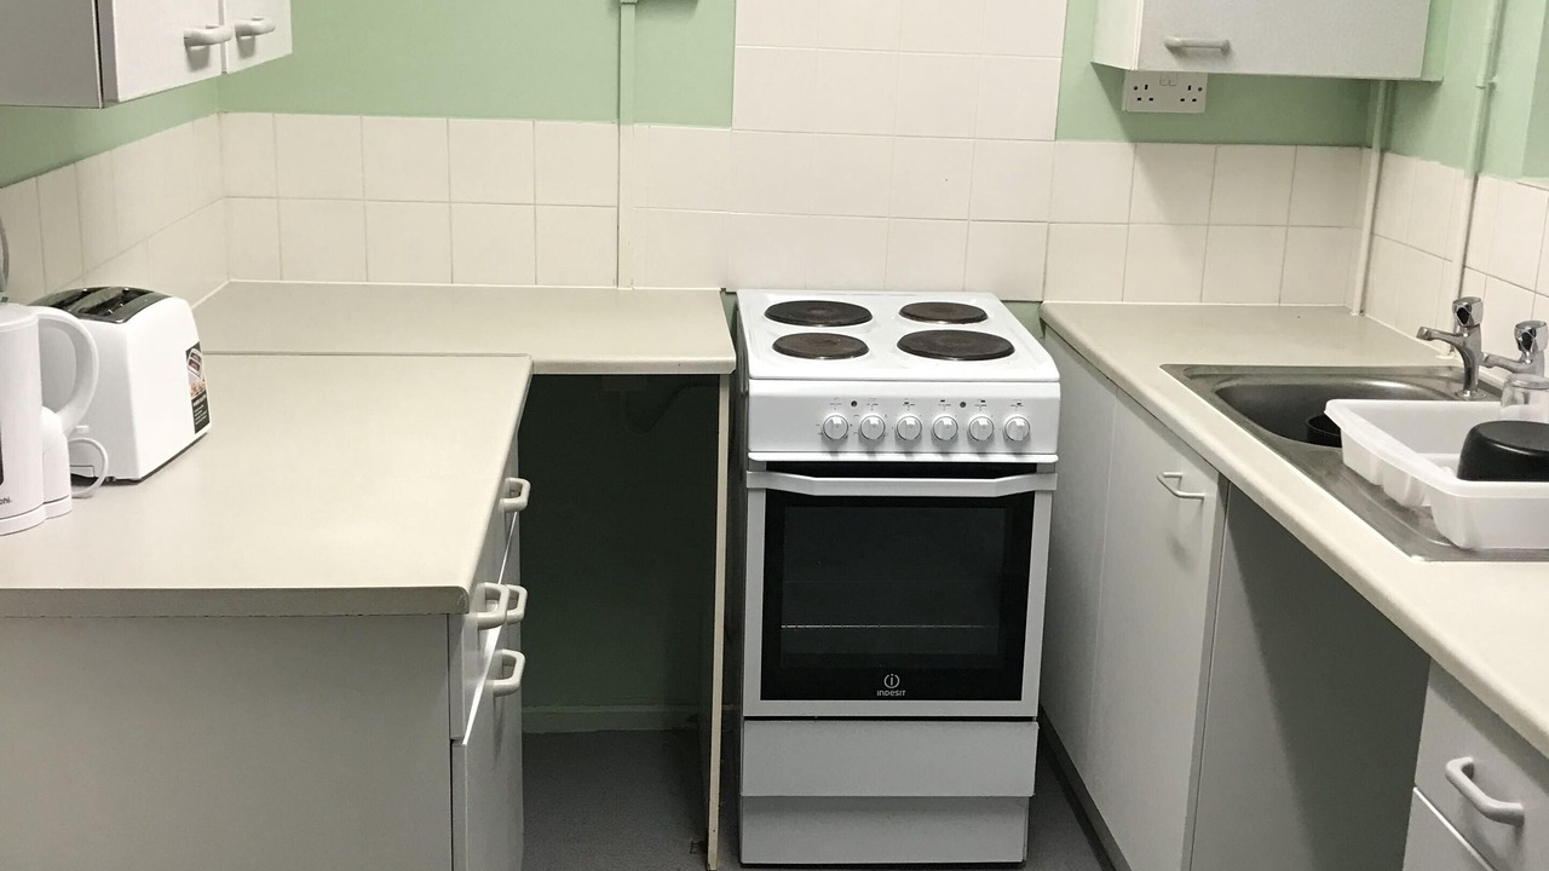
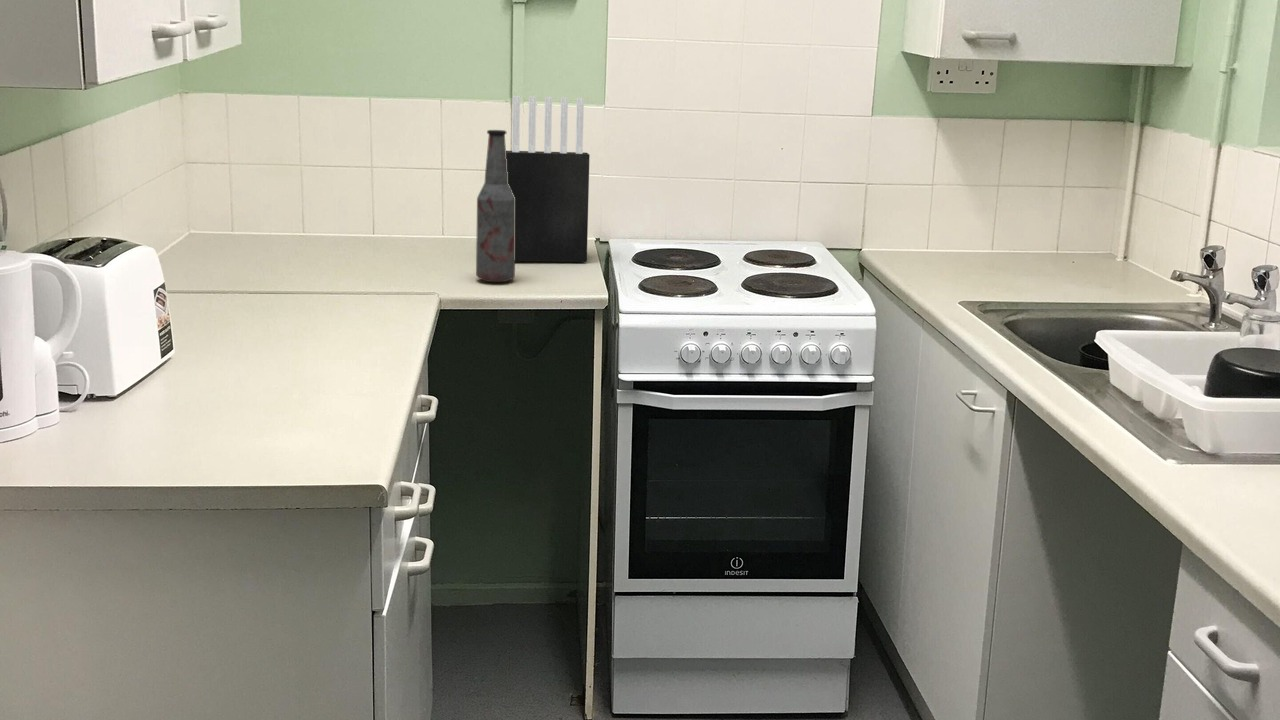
+ bottle (496, 206)
+ knife block (545, 177)
